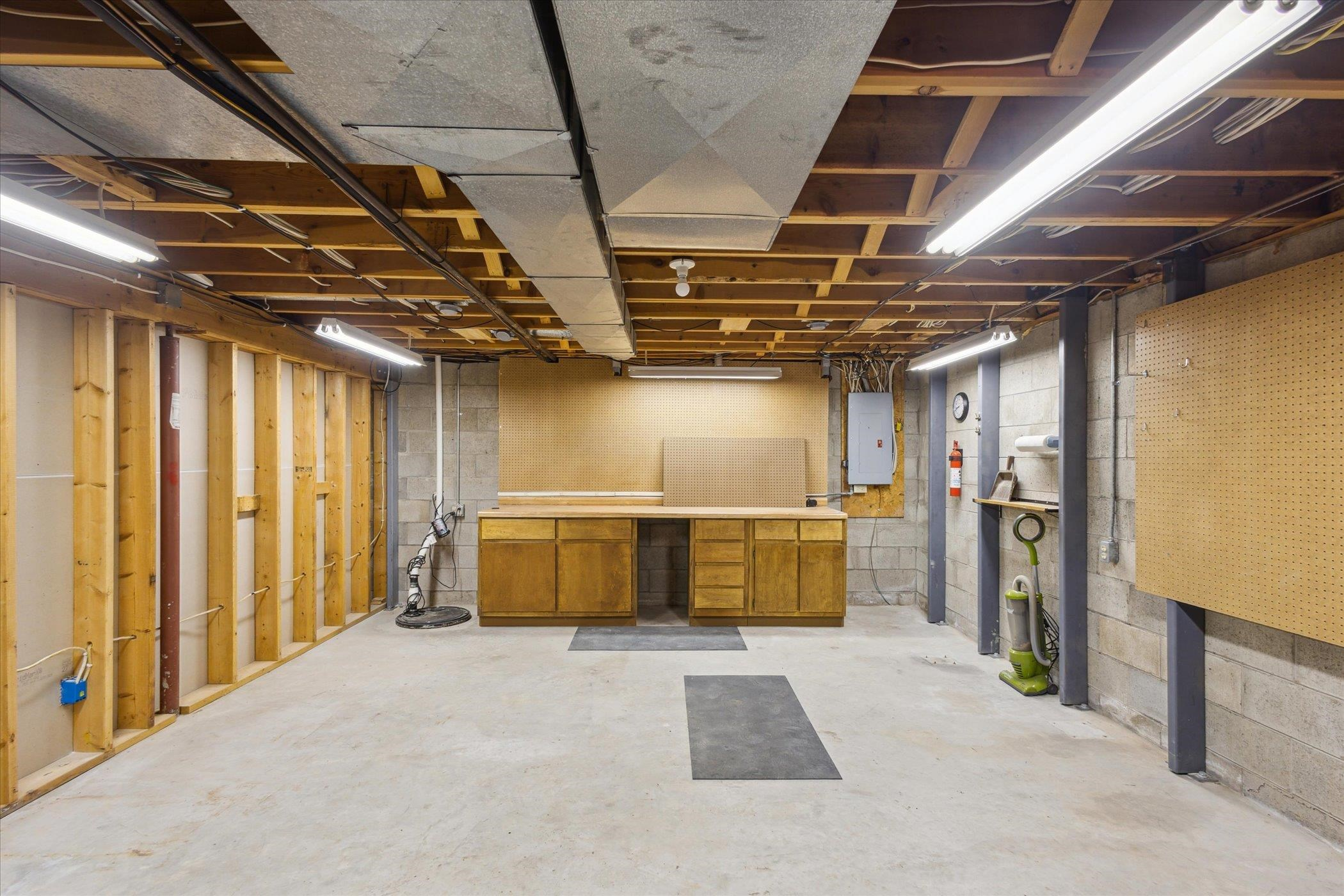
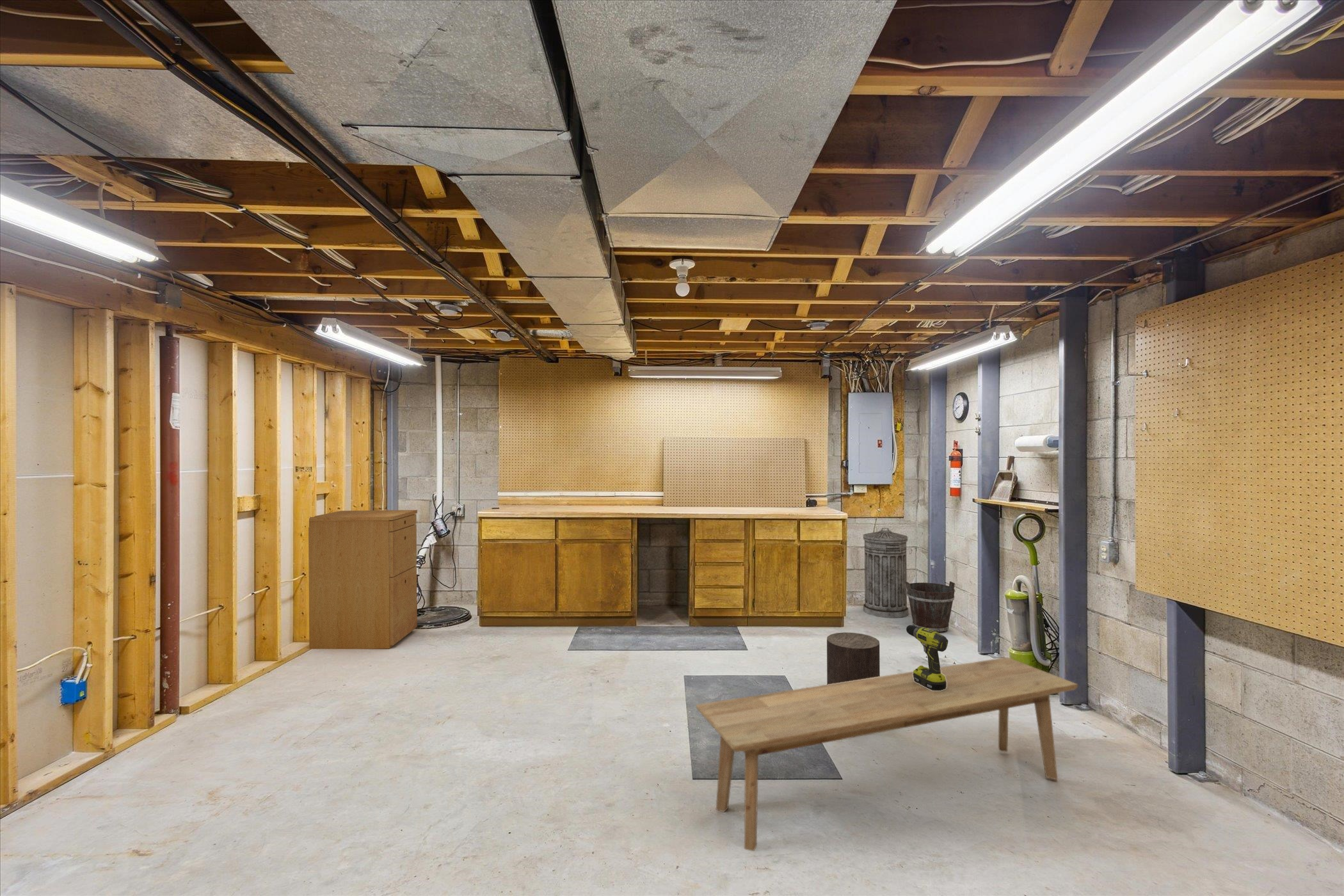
+ trash can (885, 570)
+ filing cabinet (365, 576)
+ bench (890, 730)
+ power drill (926, 653)
+ bucket (930, 605)
+ stool (852, 680)
